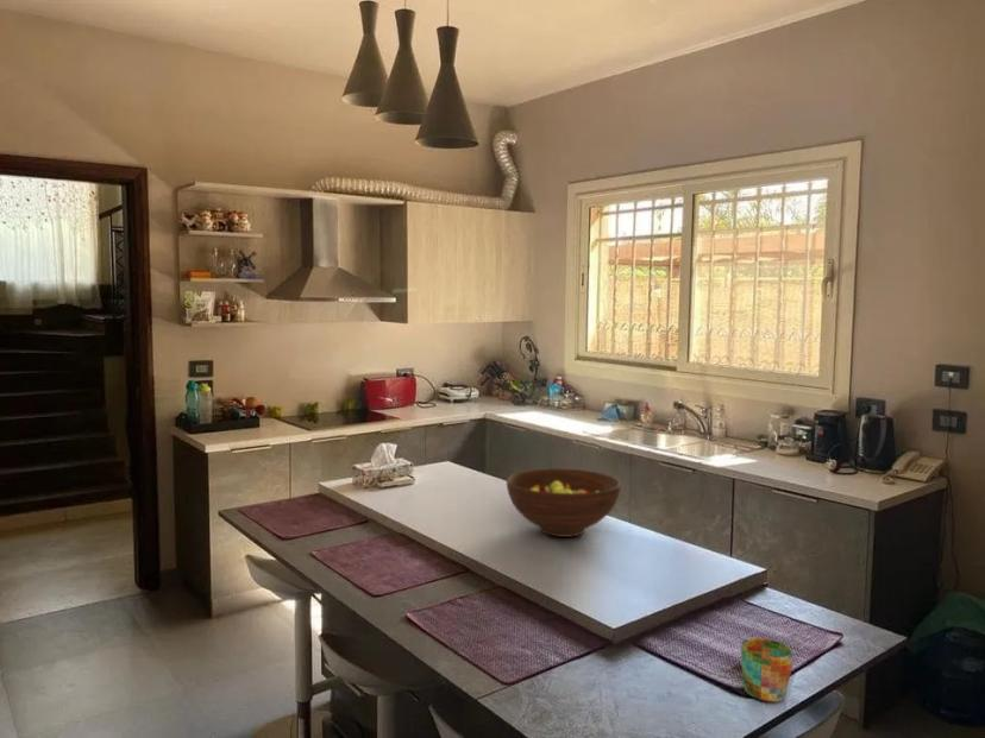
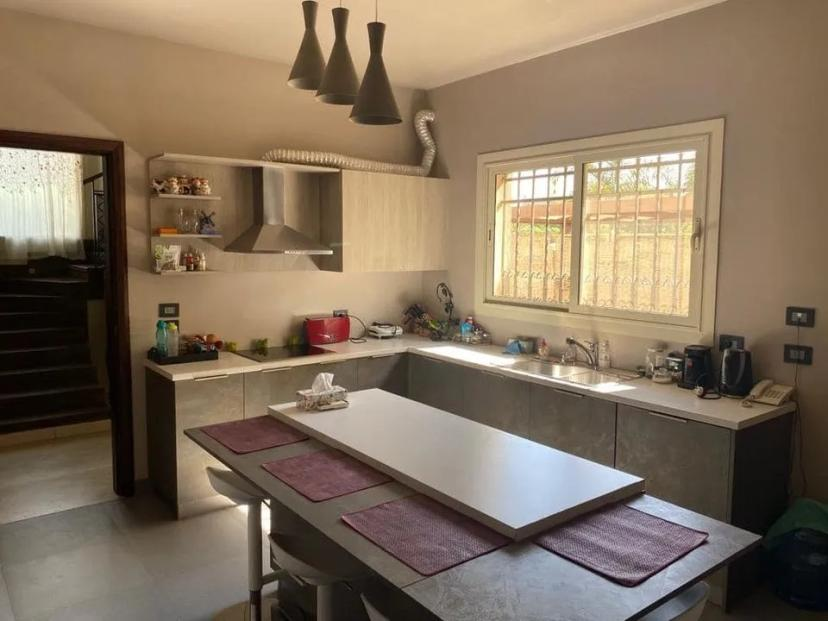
- fruit bowl (561, 505)
- mug (767, 667)
